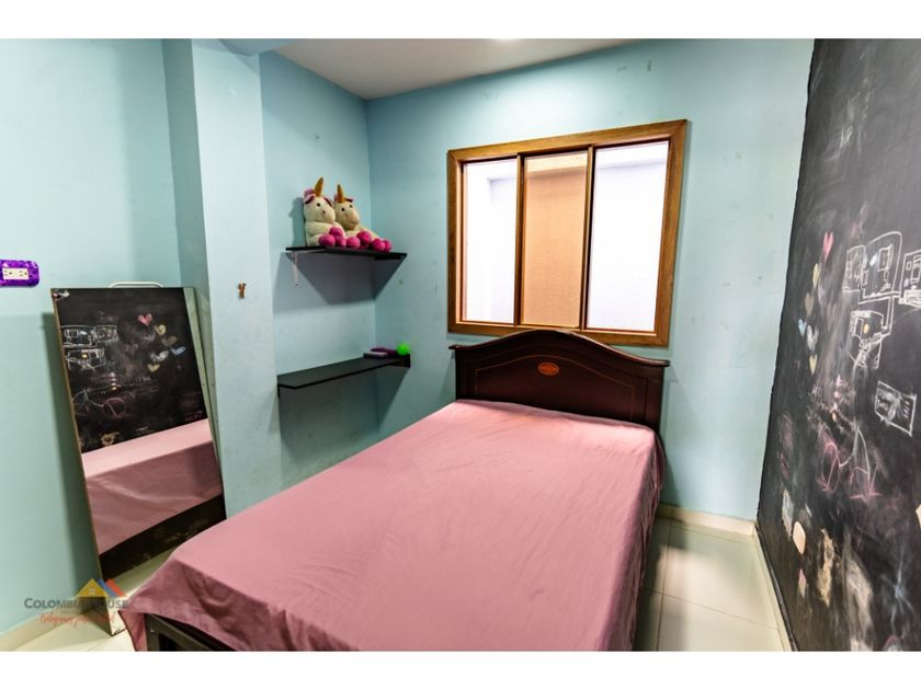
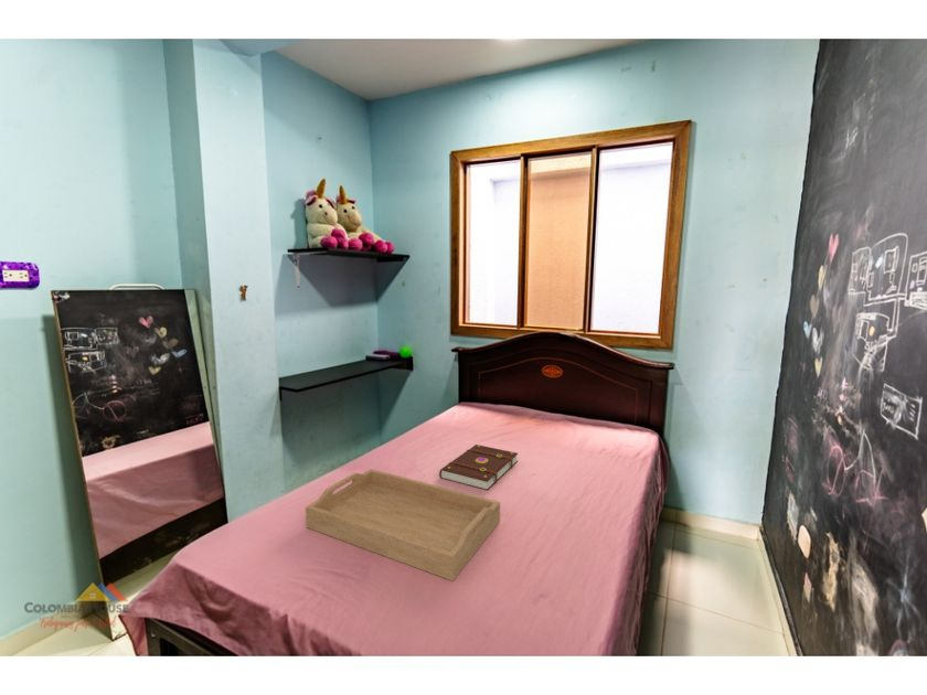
+ serving tray (404, 511)
+ book (480, 464)
